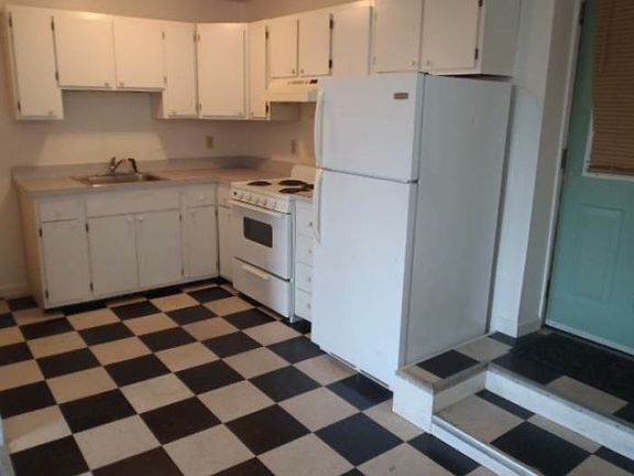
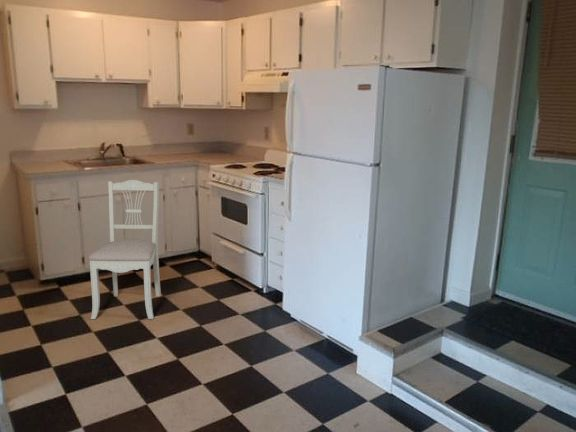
+ dining chair (127, 247)
